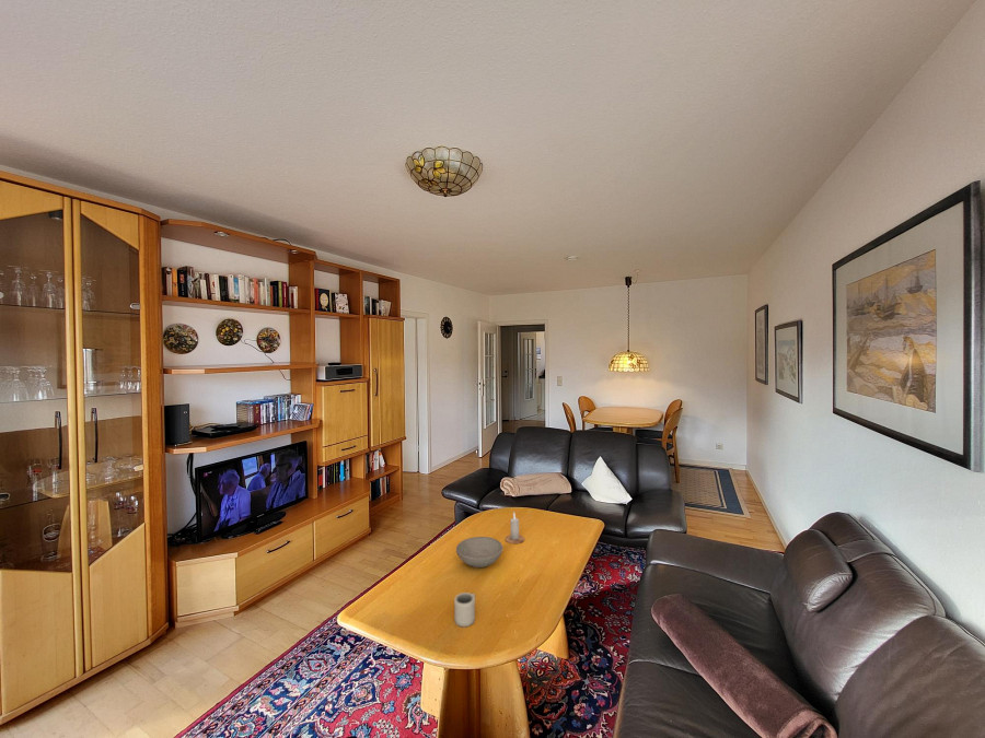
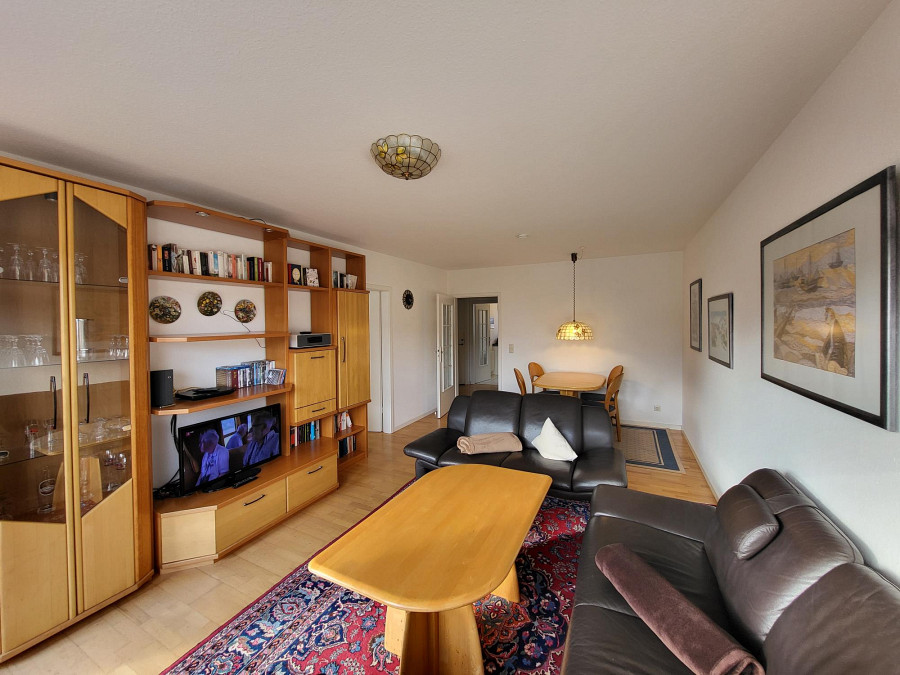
- candle (514, 525)
- bowl (479, 554)
- cup (466, 607)
